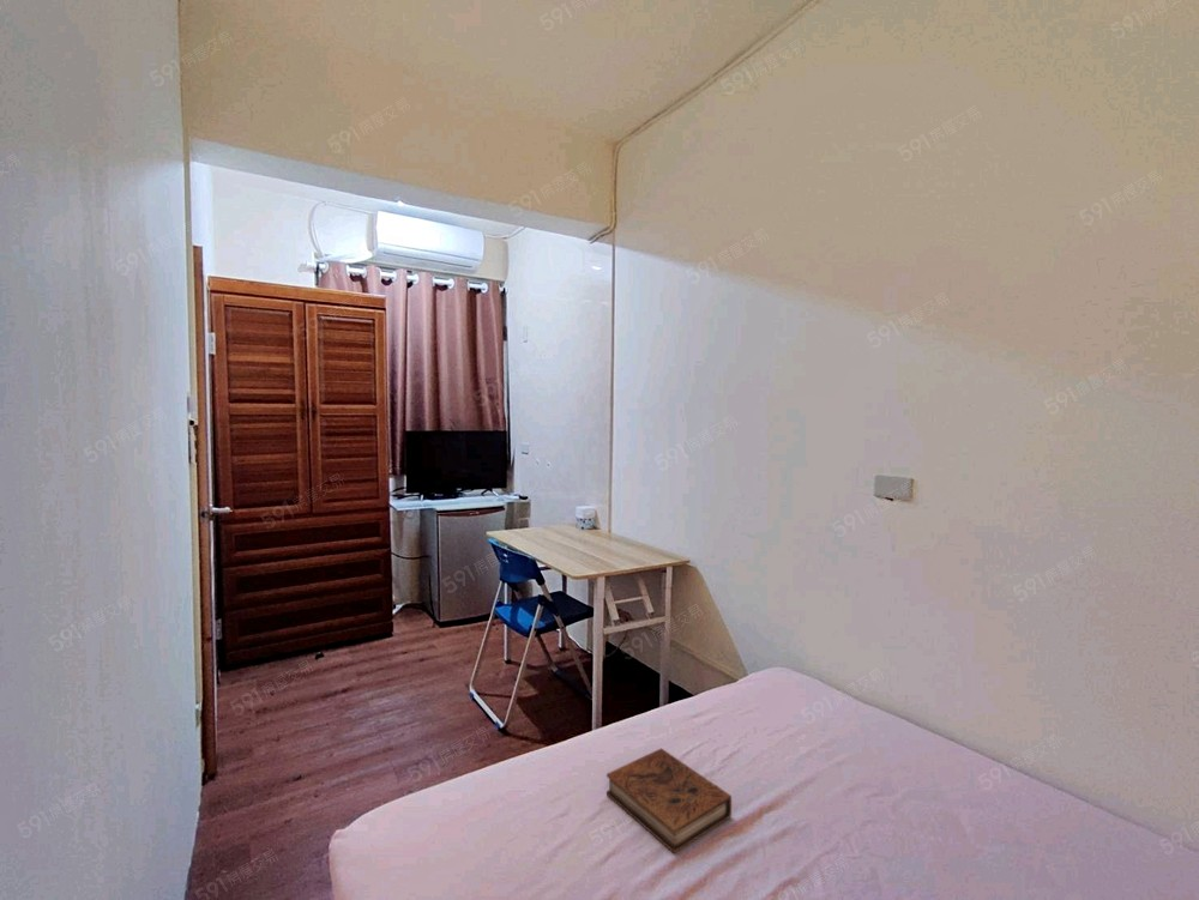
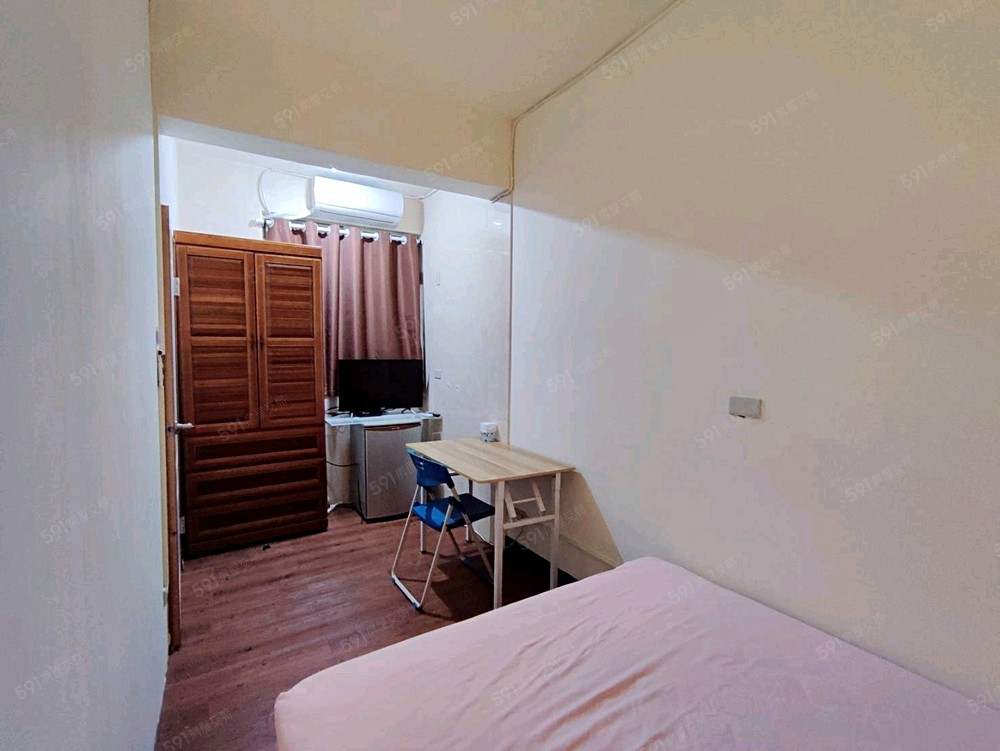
- book (667, 795)
